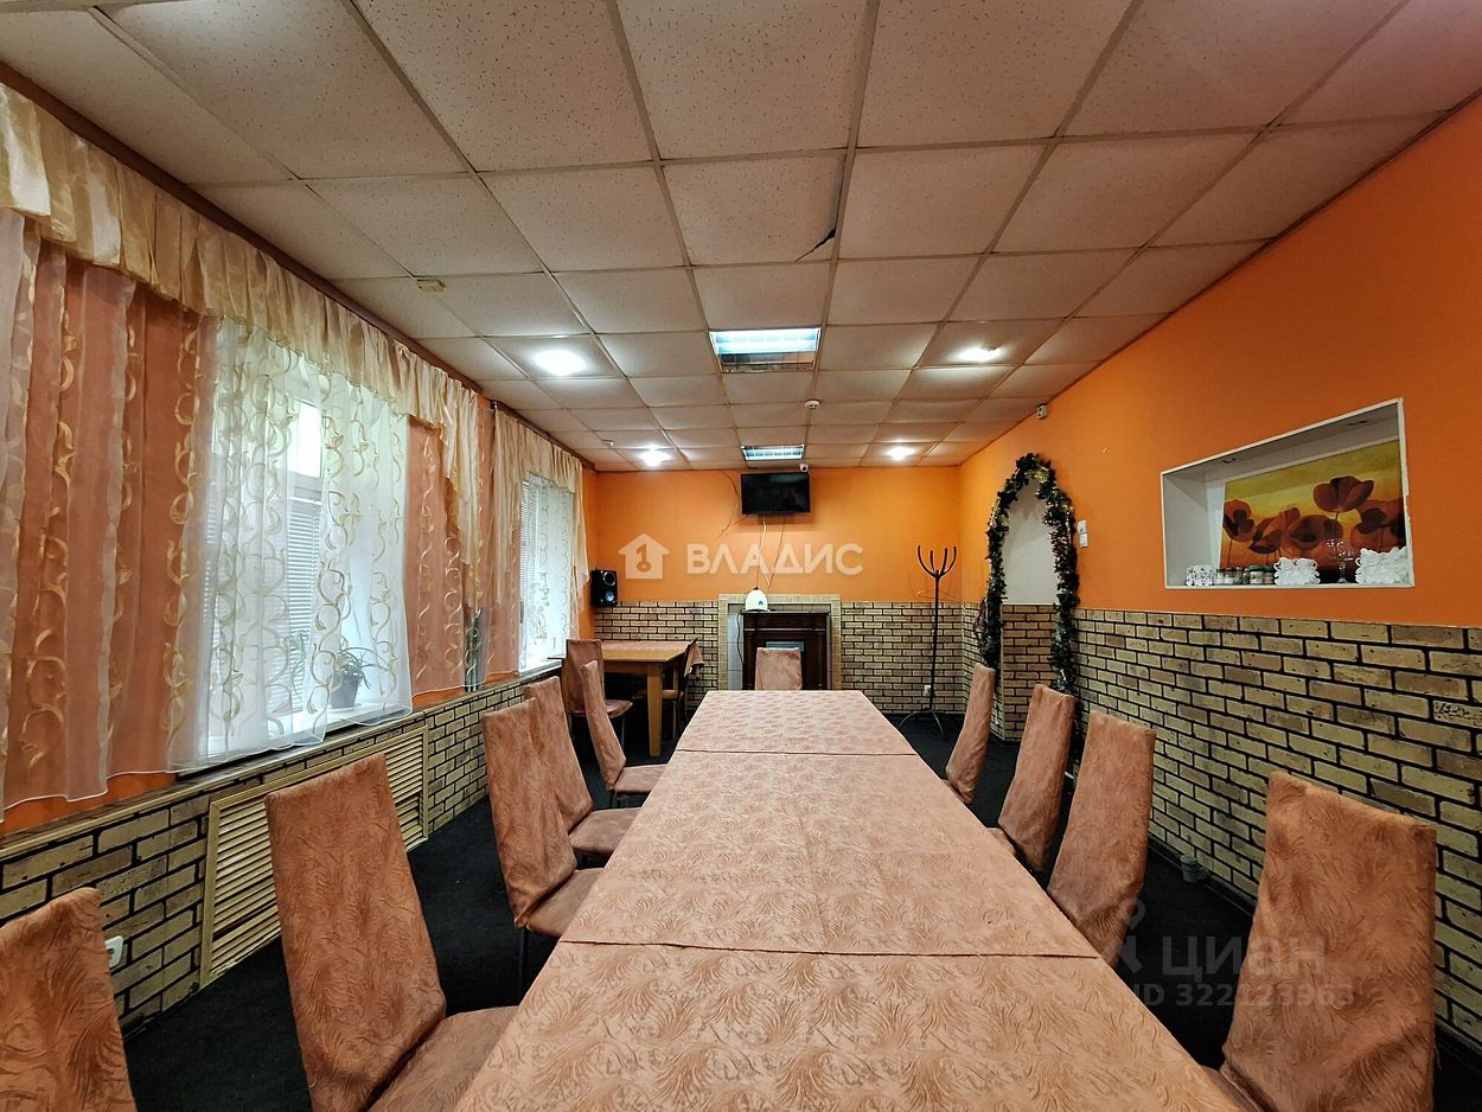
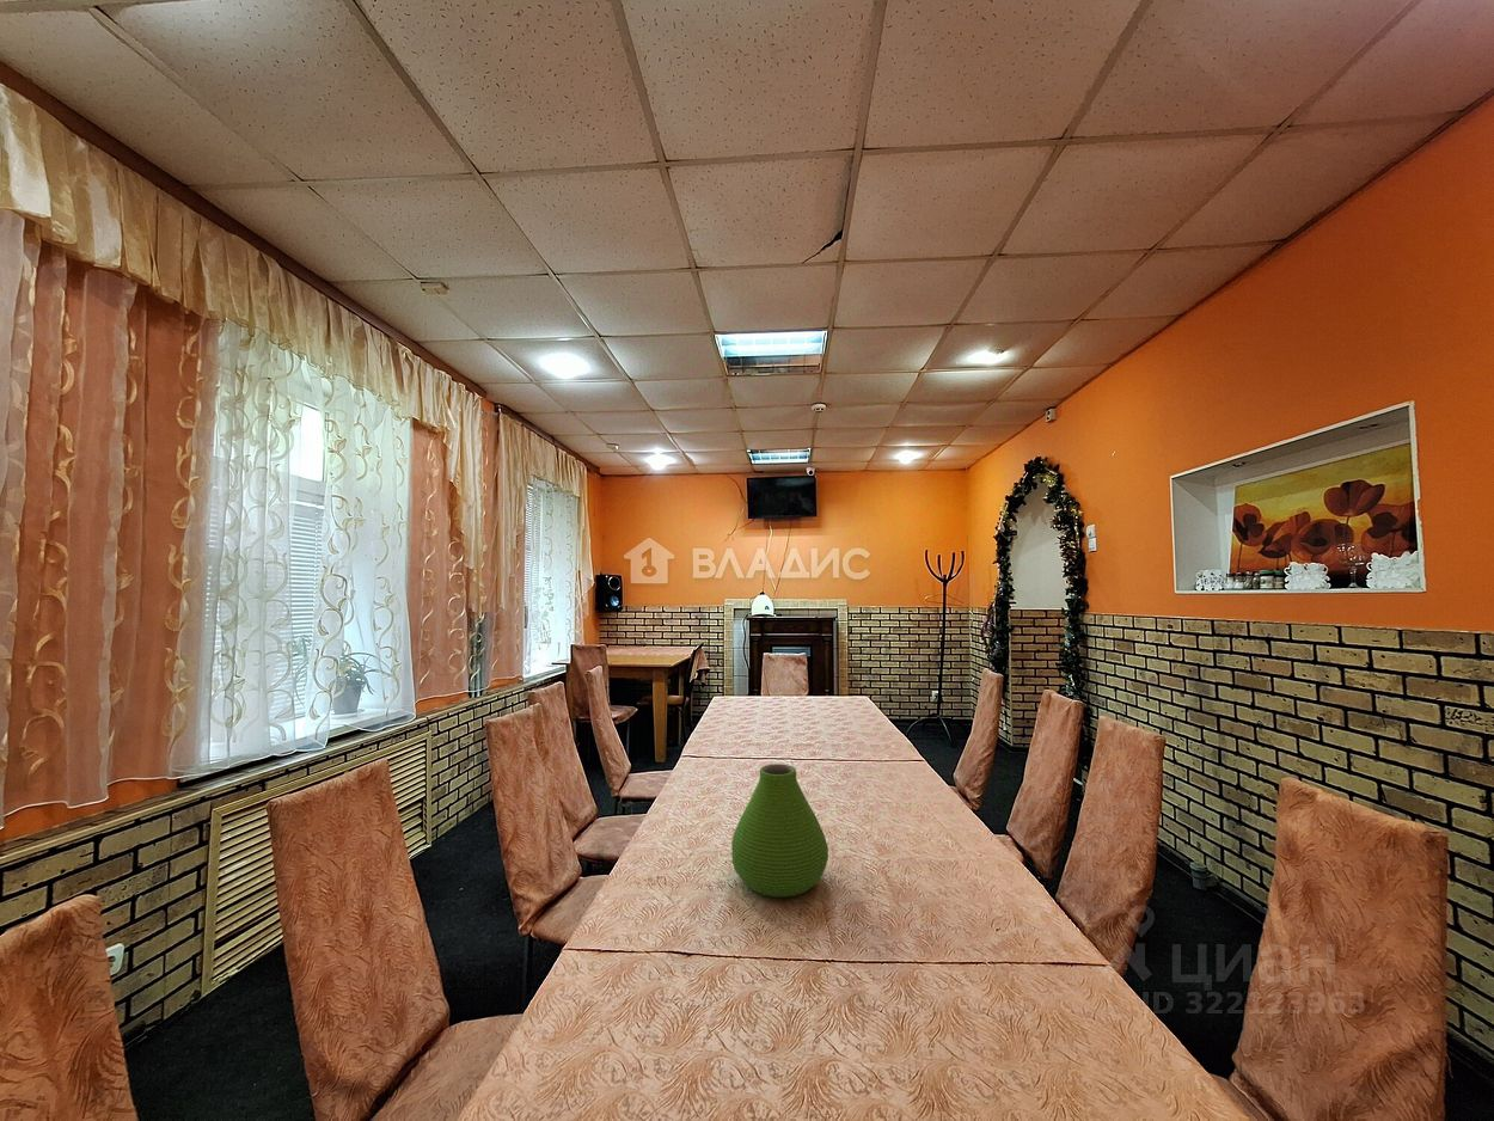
+ vase (778, 823)
